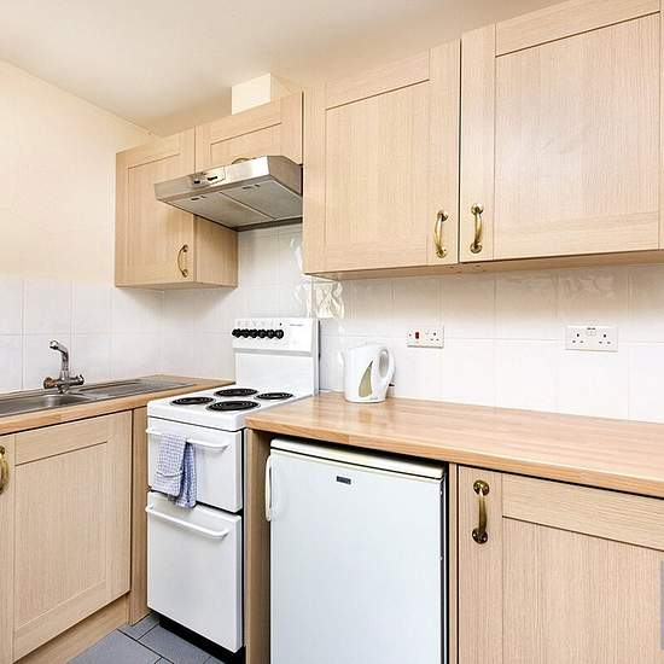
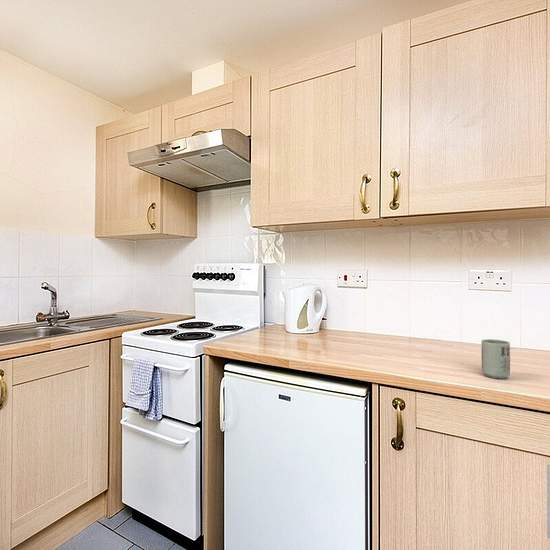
+ cup (495, 358)
